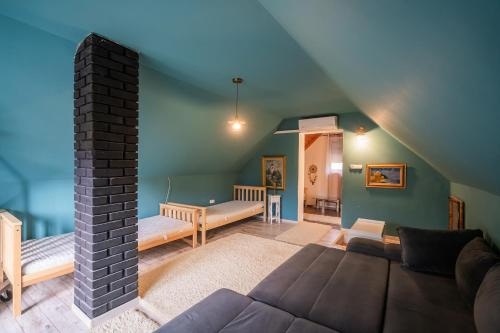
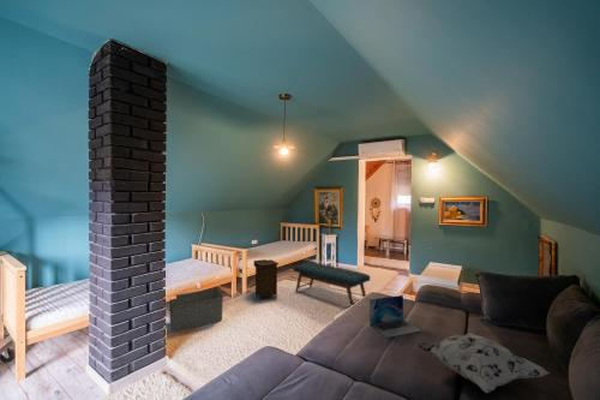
+ laptop (395, 315)
+ storage bin (196, 309)
+ nightstand (264, 277)
+ bench (329, 282)
+ decorative pillow (476, 358)
